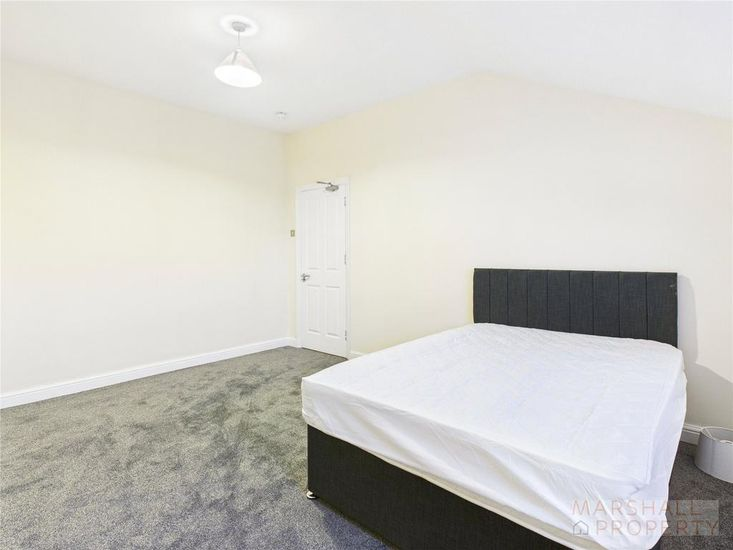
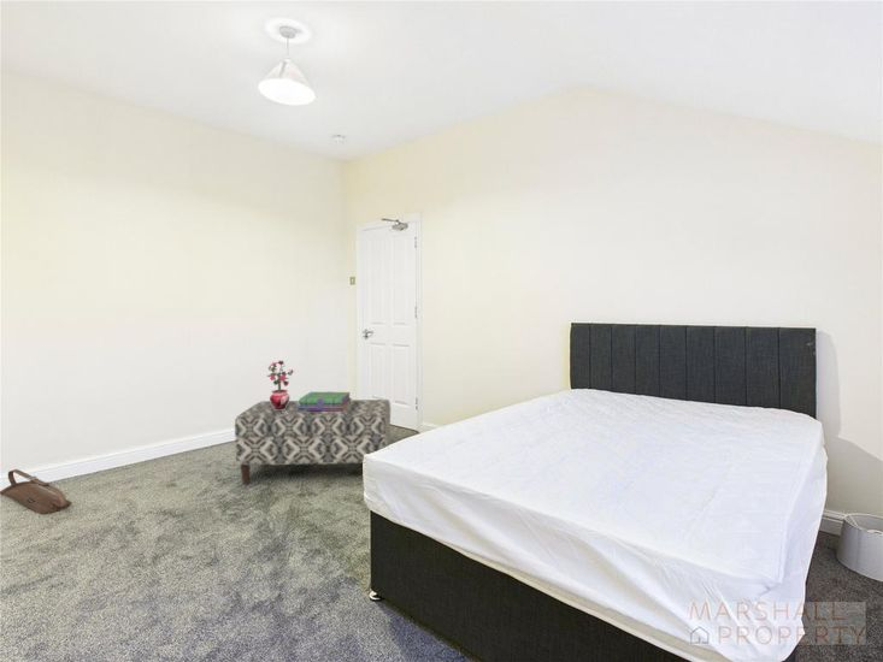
+ bag (34, 489)
+ bench (318, 439)
+ potted plant (278, 383)
+ stack of books (325, 401)
